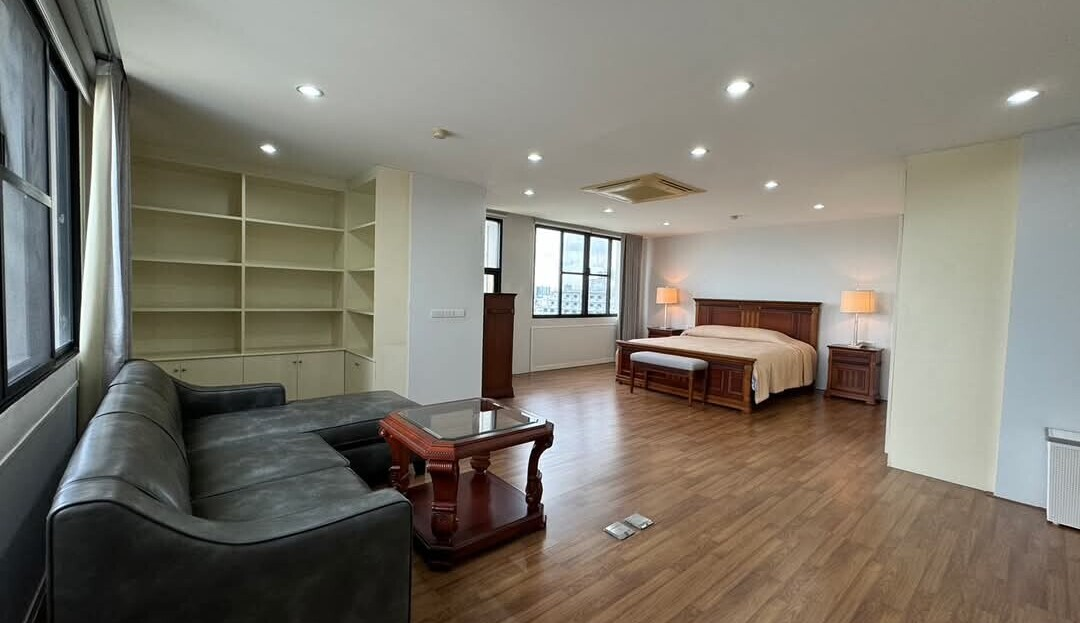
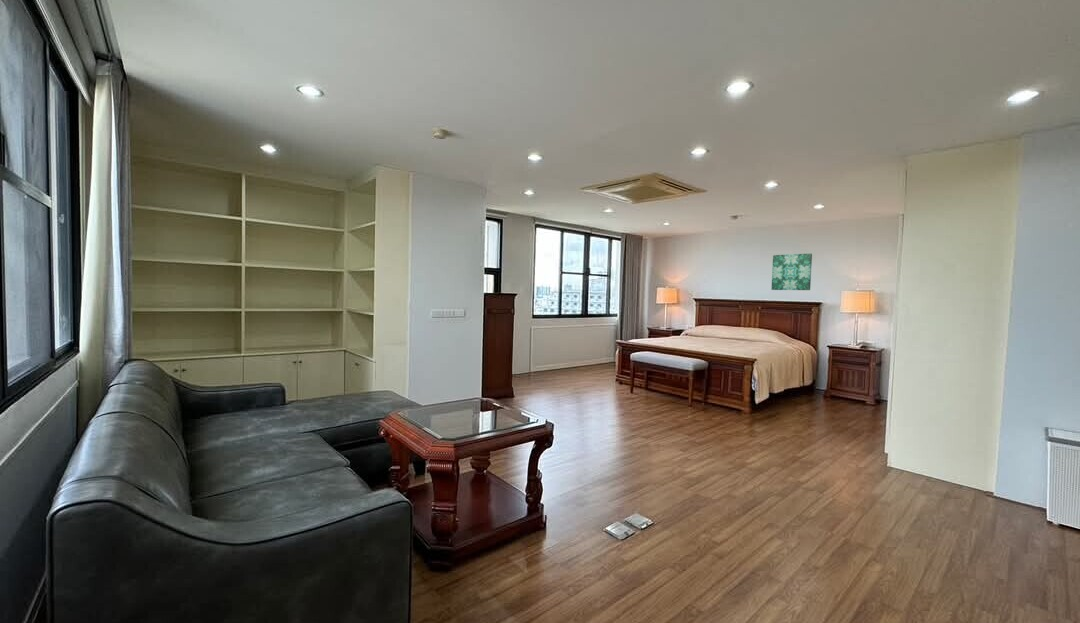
+ wall art (791, 272)
